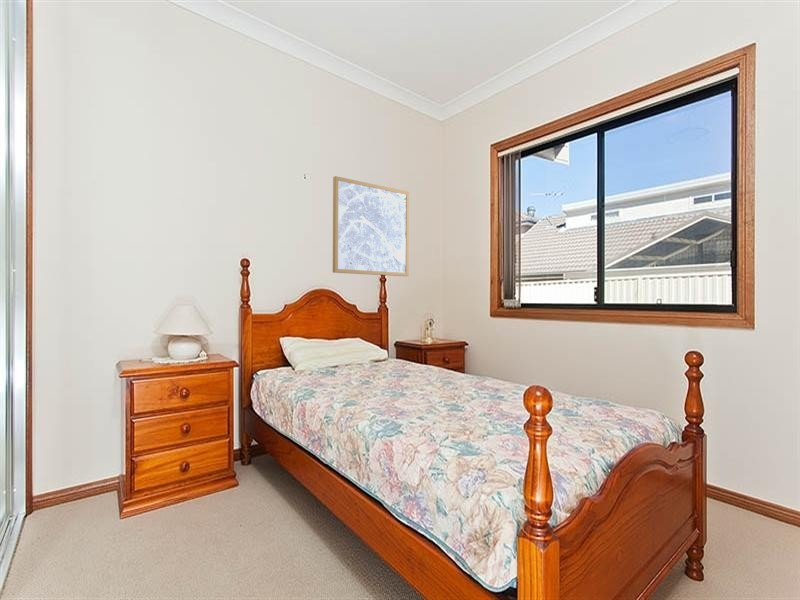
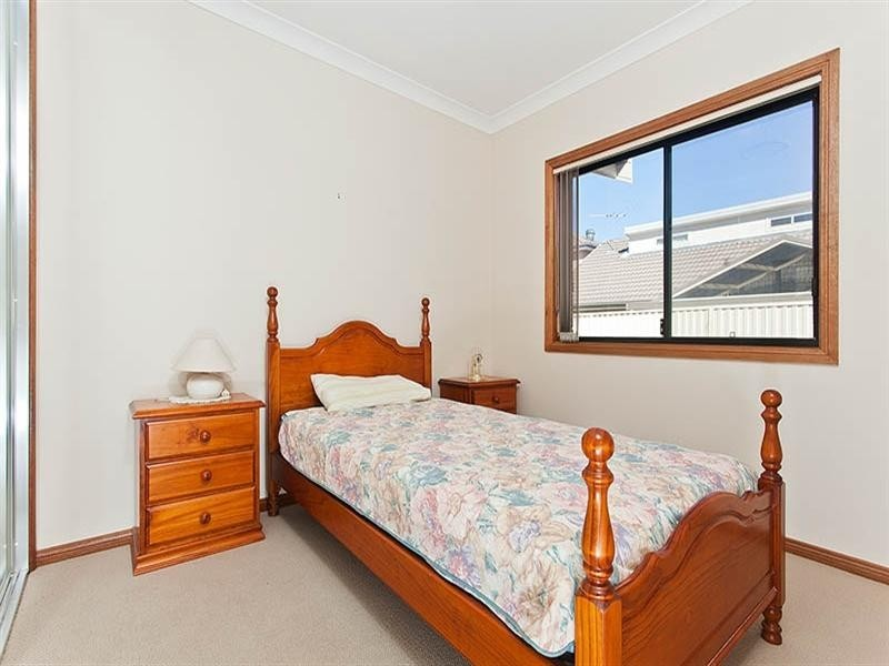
- wall art (373, 229)
